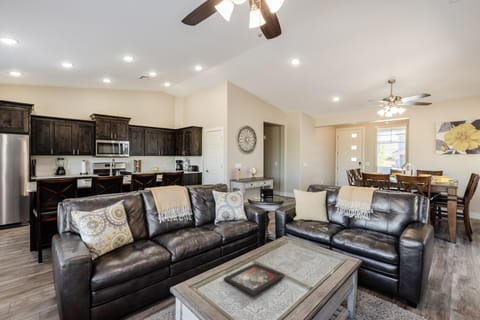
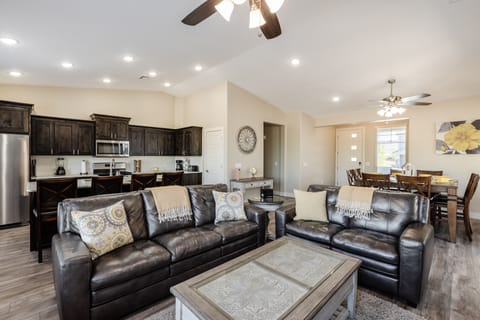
- decorative tray (254, 277)
